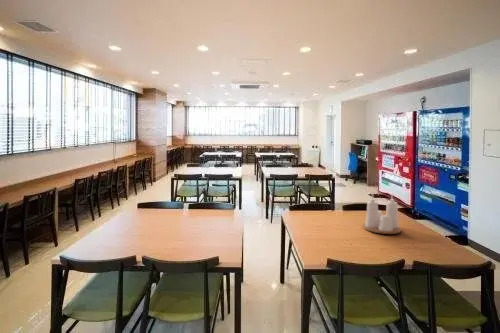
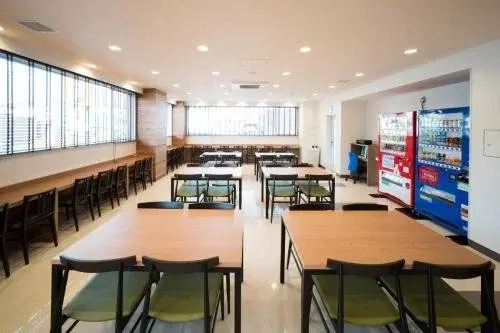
- condiment set (381, 211)
